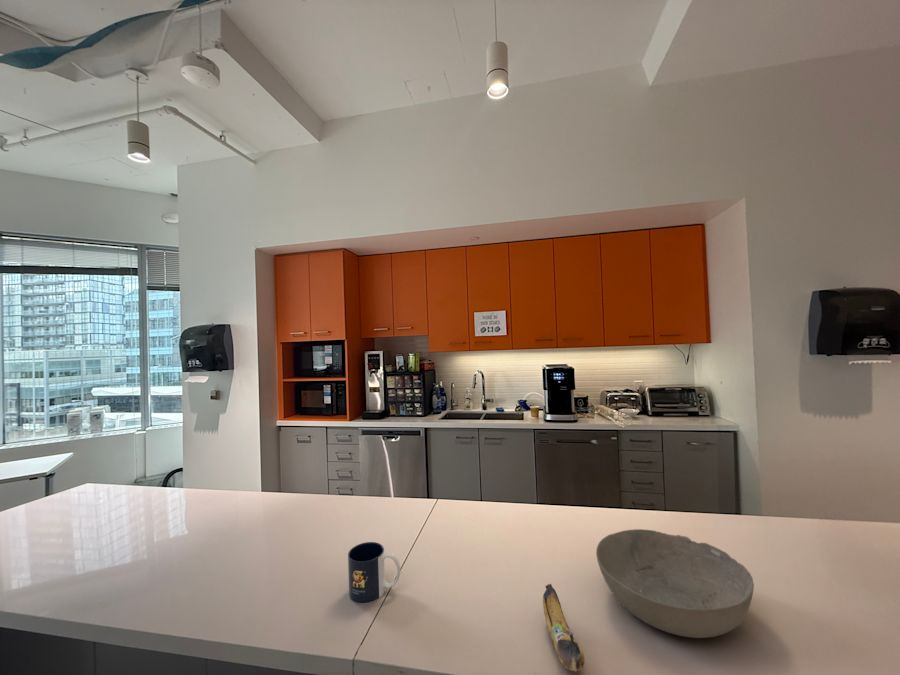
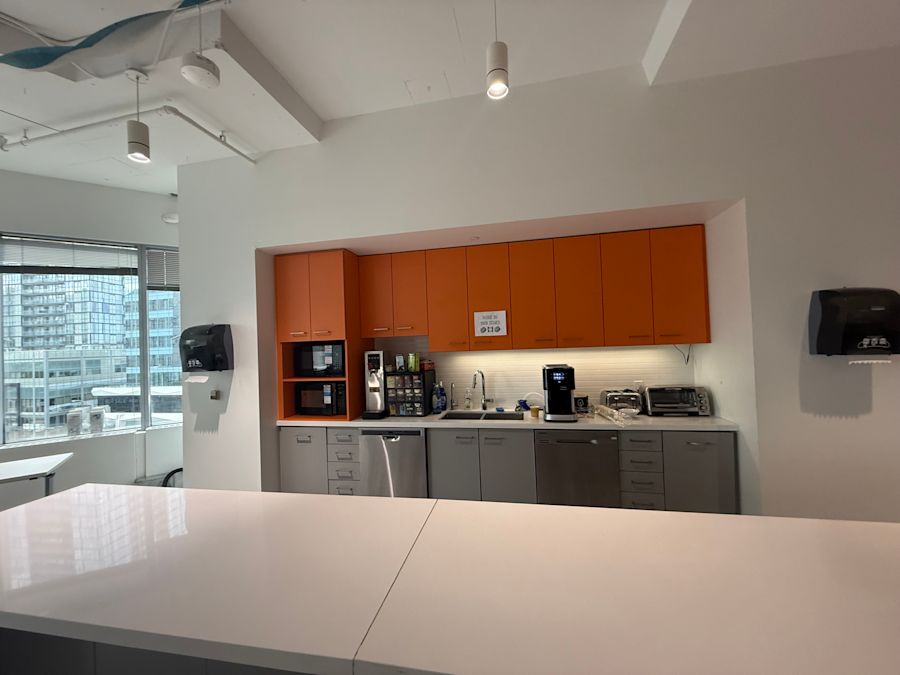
- mug (374, 571)
- bowl (668, 583)
- banana (561, 619)
